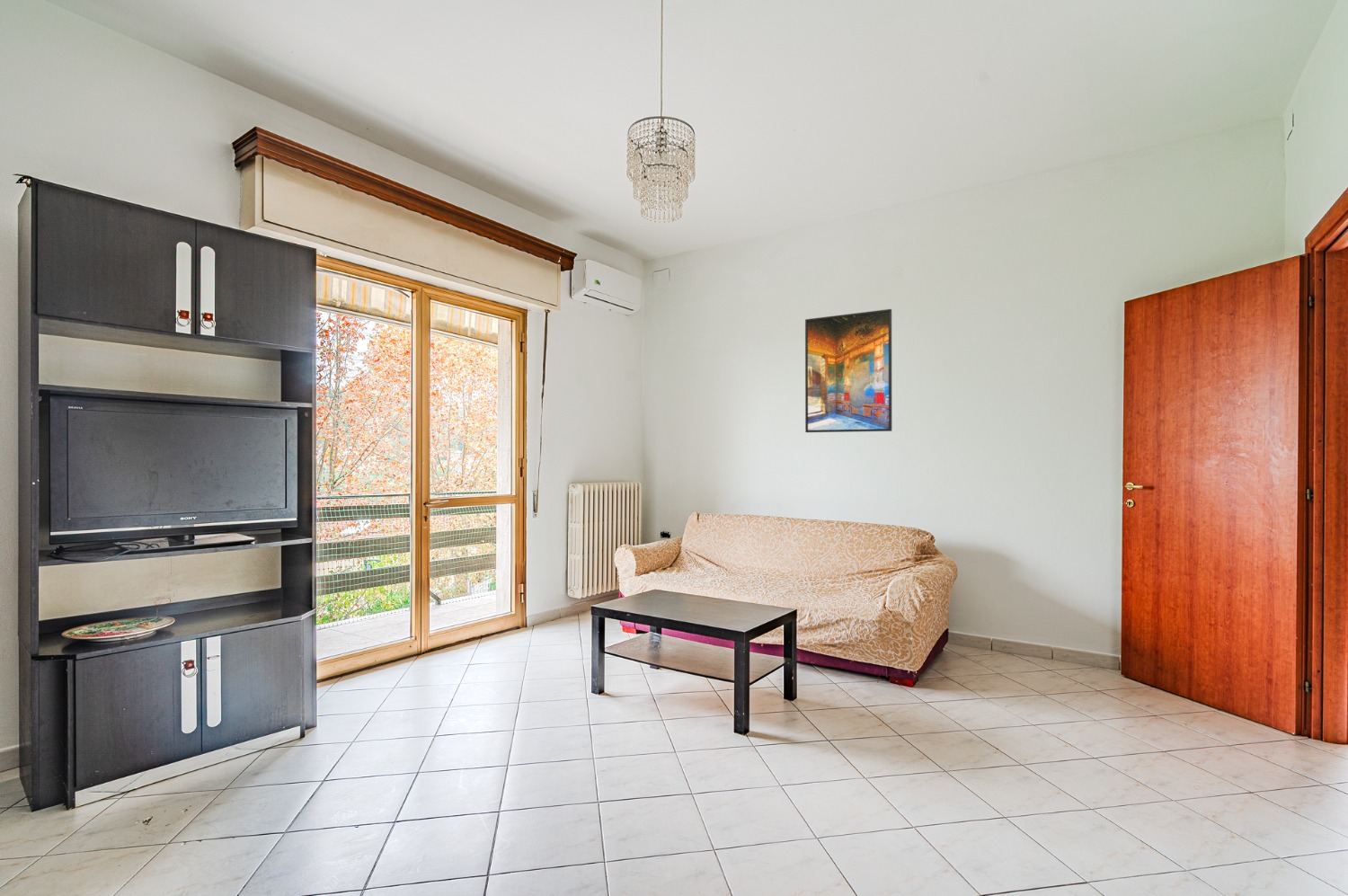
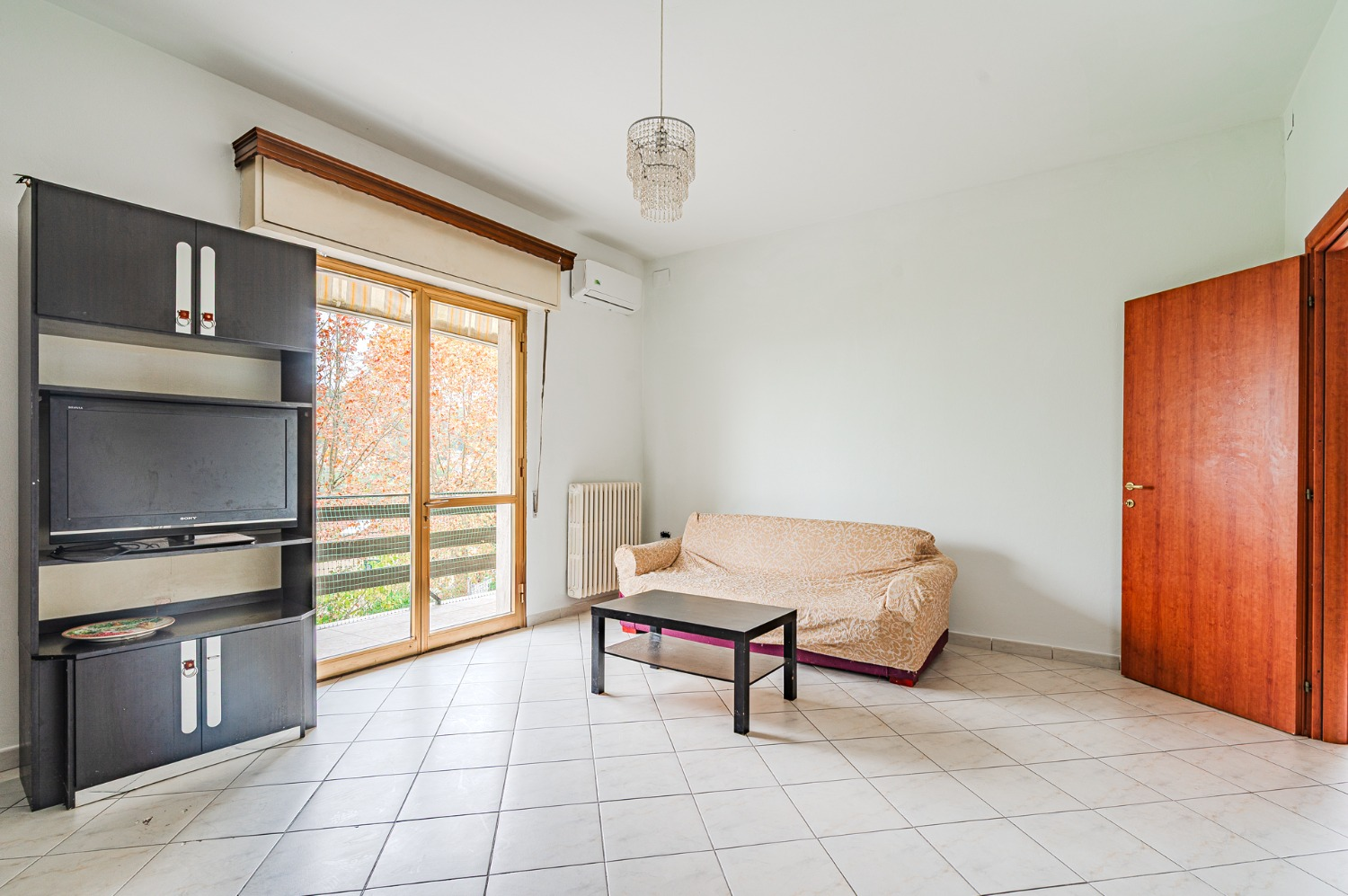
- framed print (847, 373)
